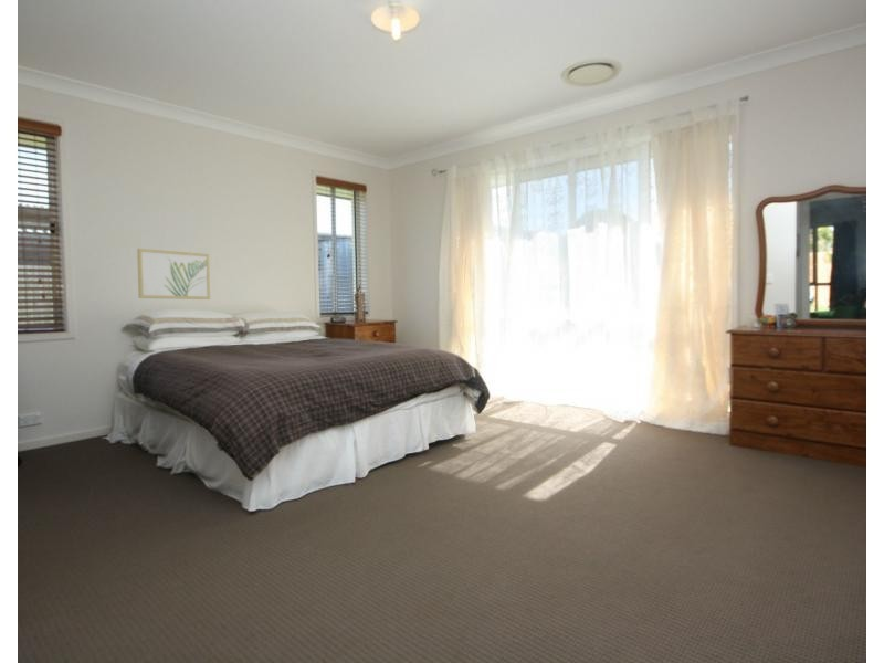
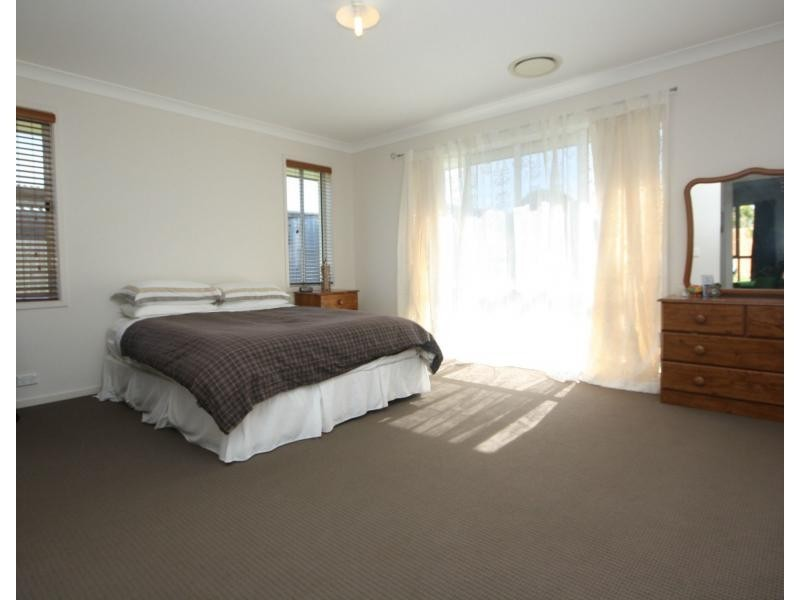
- wall art (175, 275)
